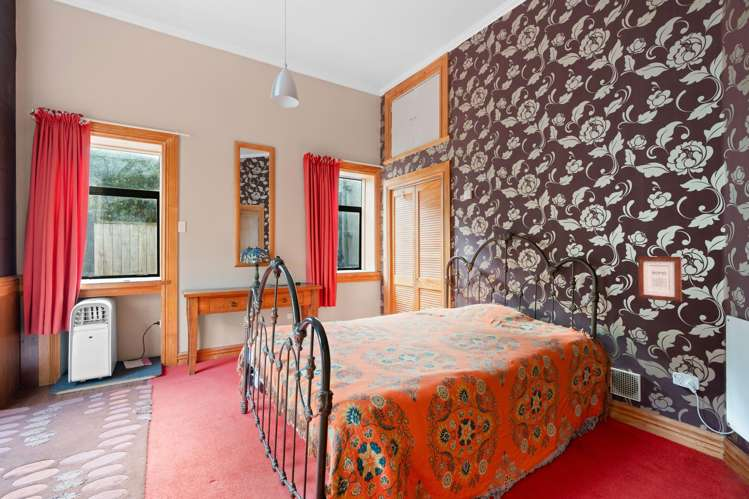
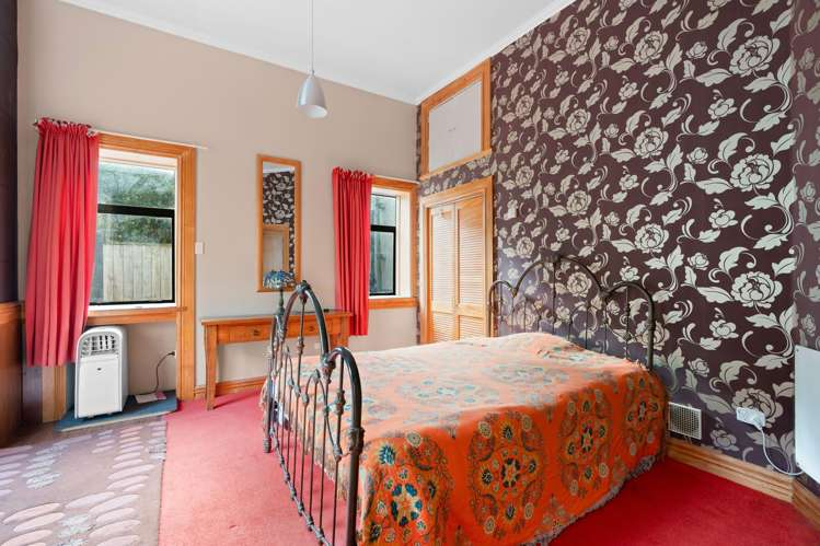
- picture frame (659, 278)
